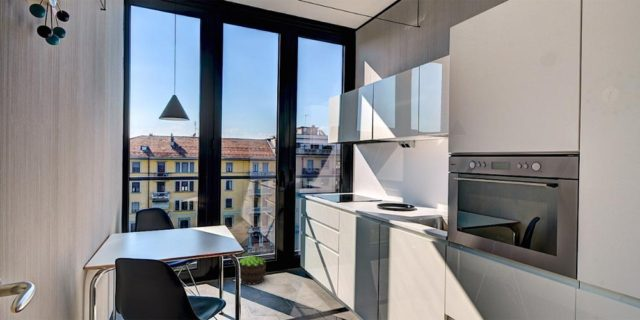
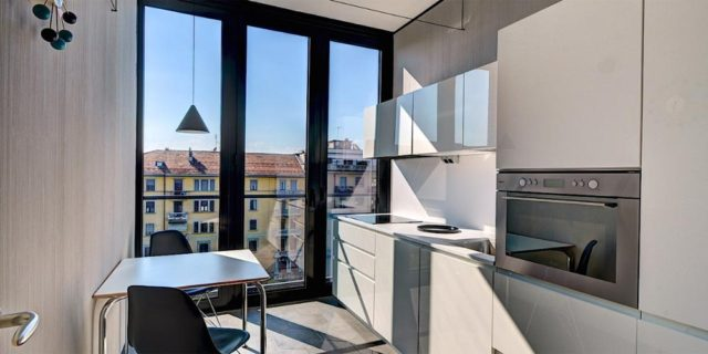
- potted plant (252, 268)
